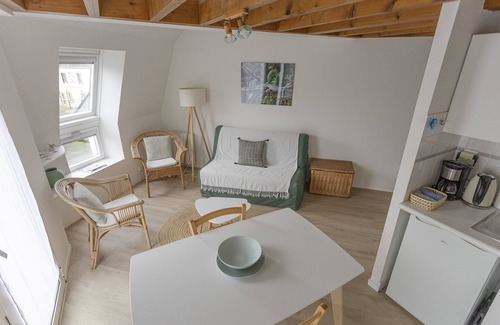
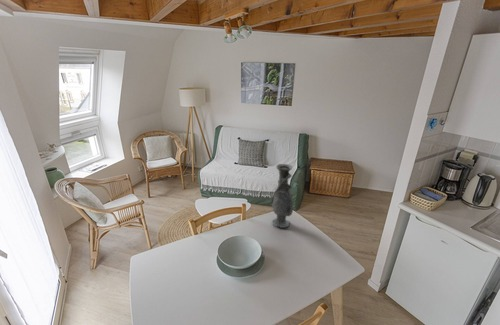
+ vase (282, 195)
